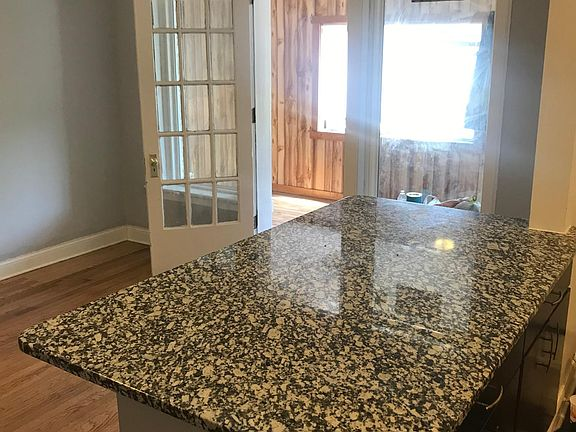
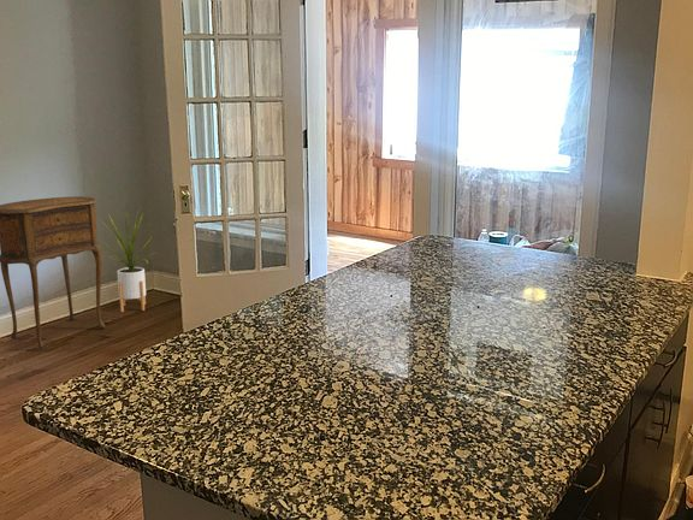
+ side table (49, 258)
+ house plant (129, 258)
